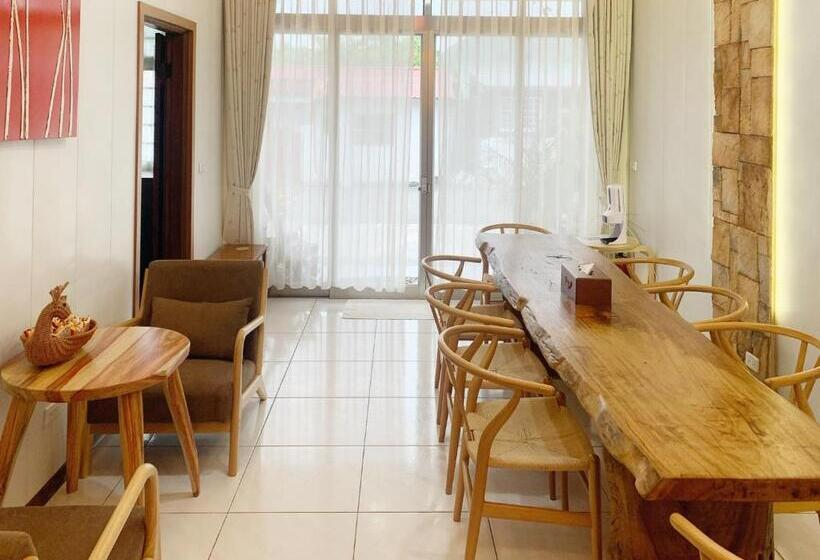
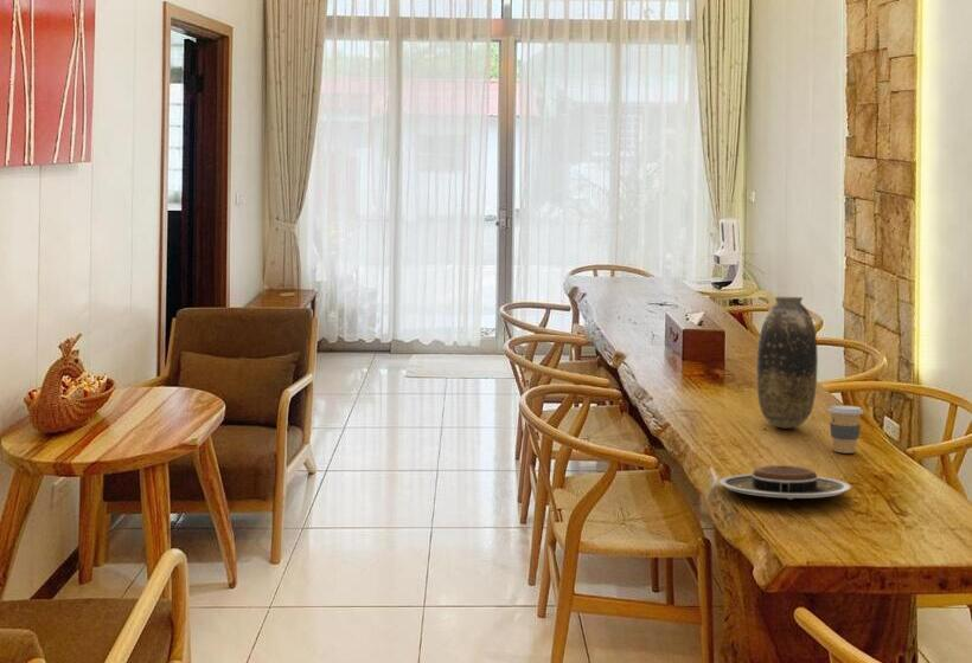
+ coffee cup (845, 429)
+ plate (784, 481)
+ vase (786, 362)
